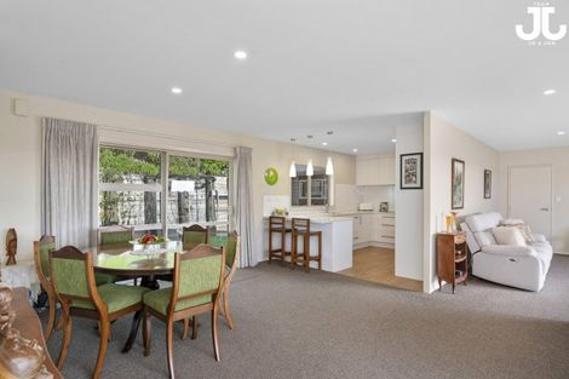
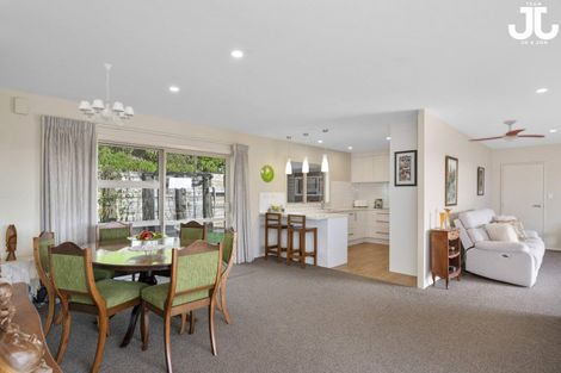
+ chandelier (107, 94)
+ ceiling fan (505, 133)
